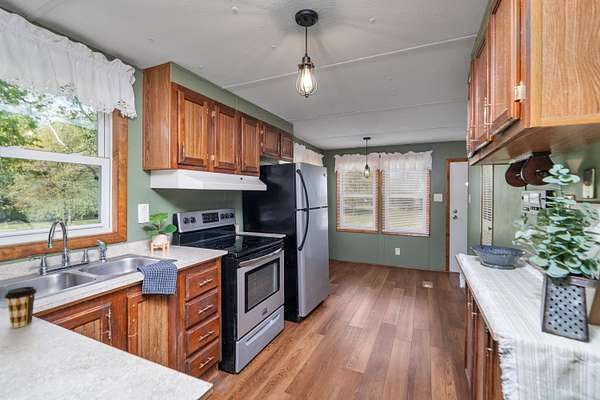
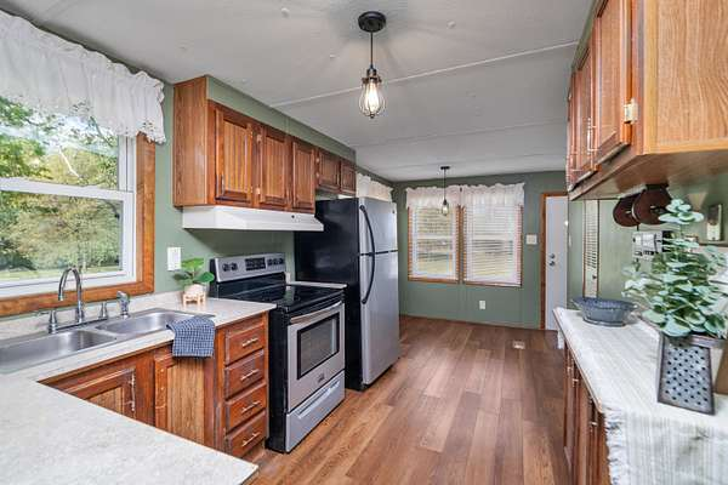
- coffee cup (21, 306)
